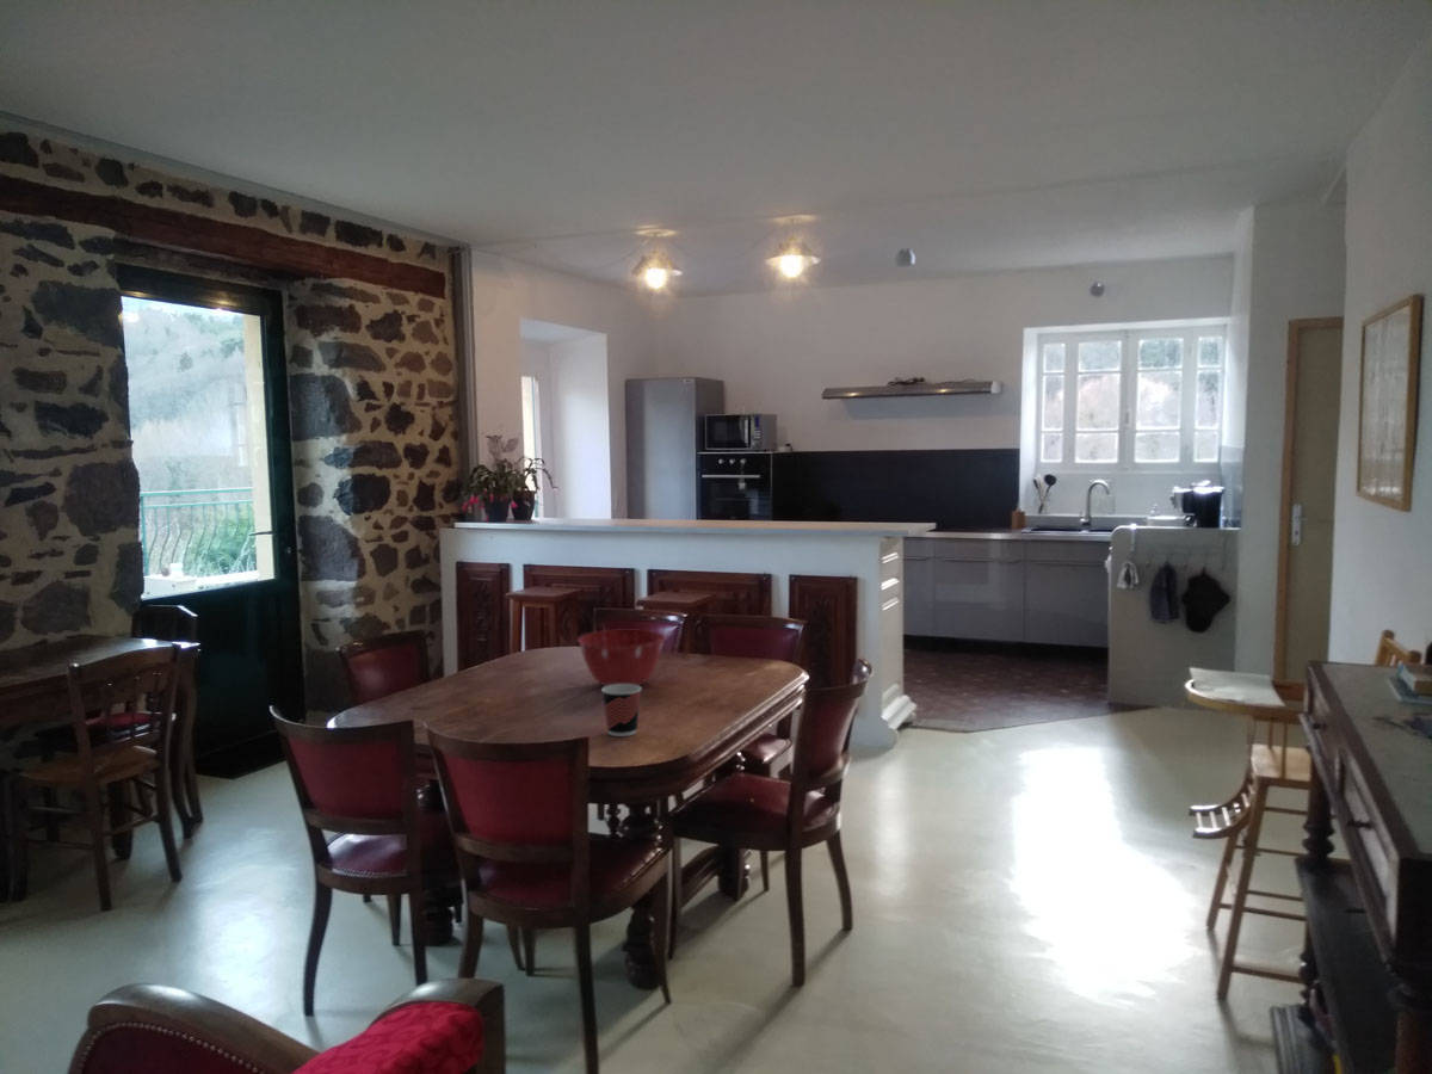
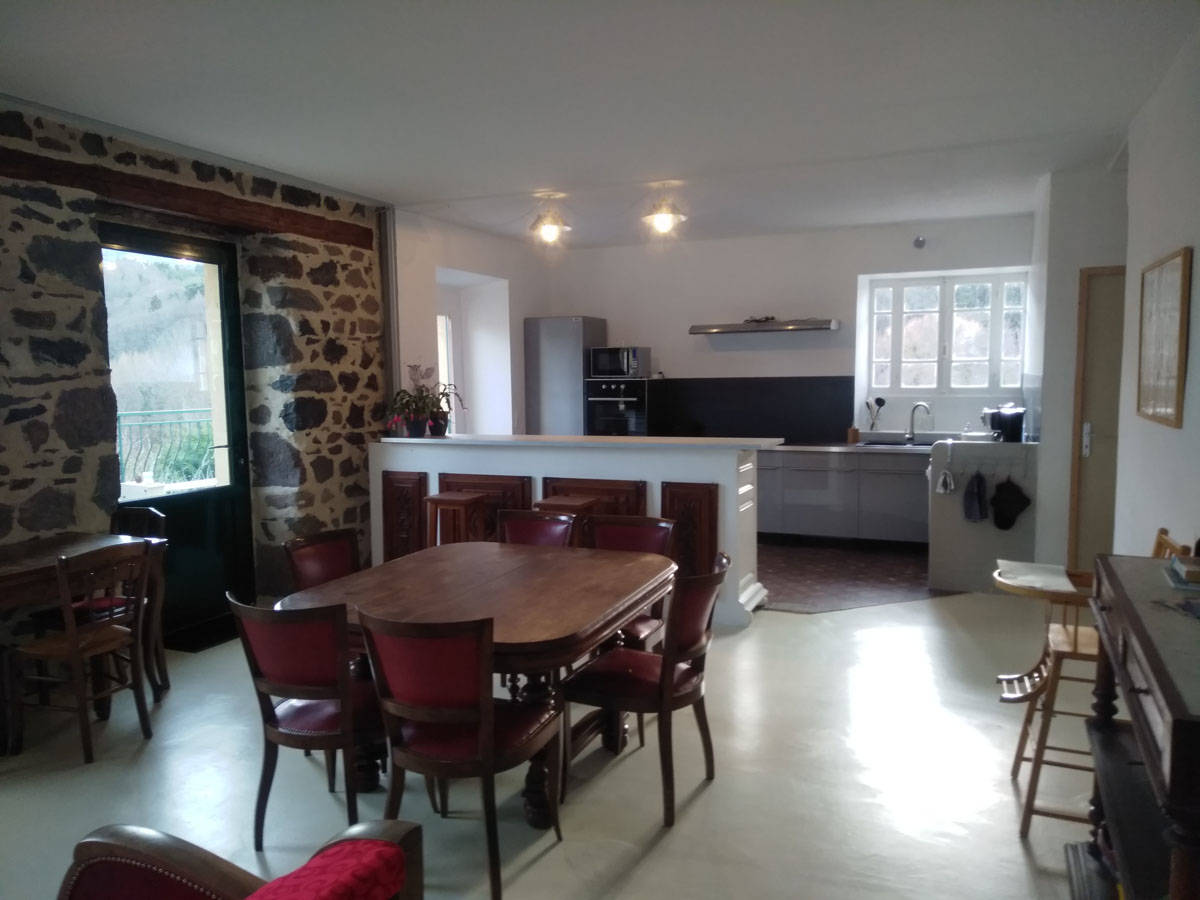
- smoke detector (905, 257)
- cup (622, 710)
- mixing bowl (622, 660)
